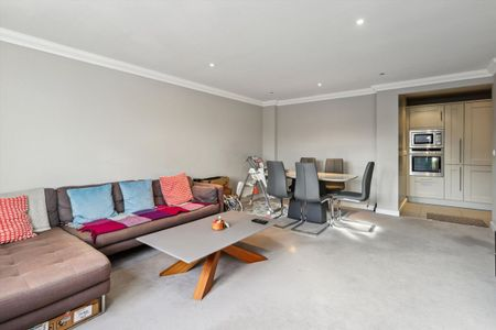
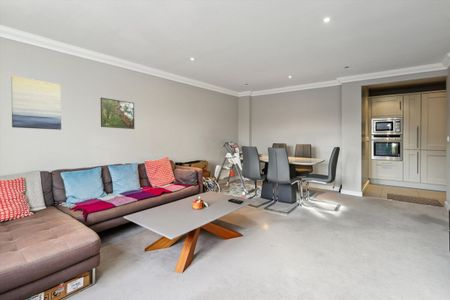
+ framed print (118, 114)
+ wall art (37, 104)
